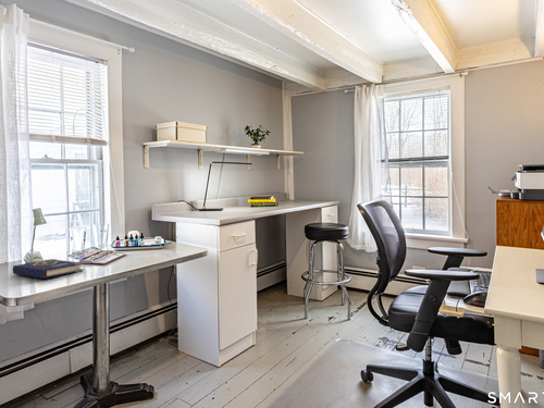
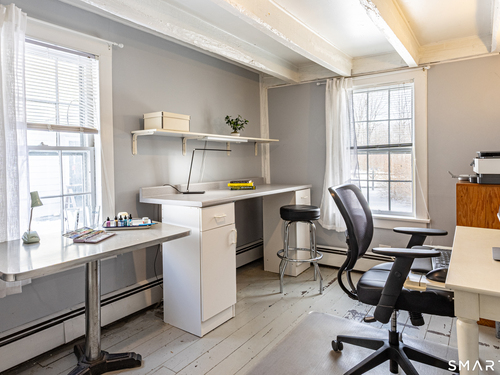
- book (48, 268)
